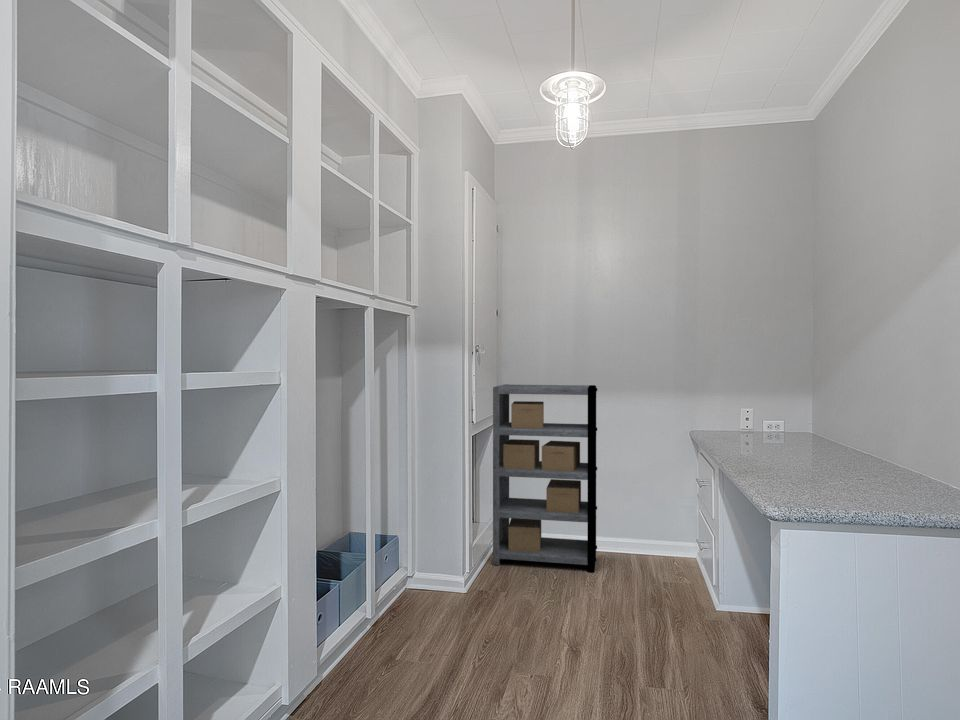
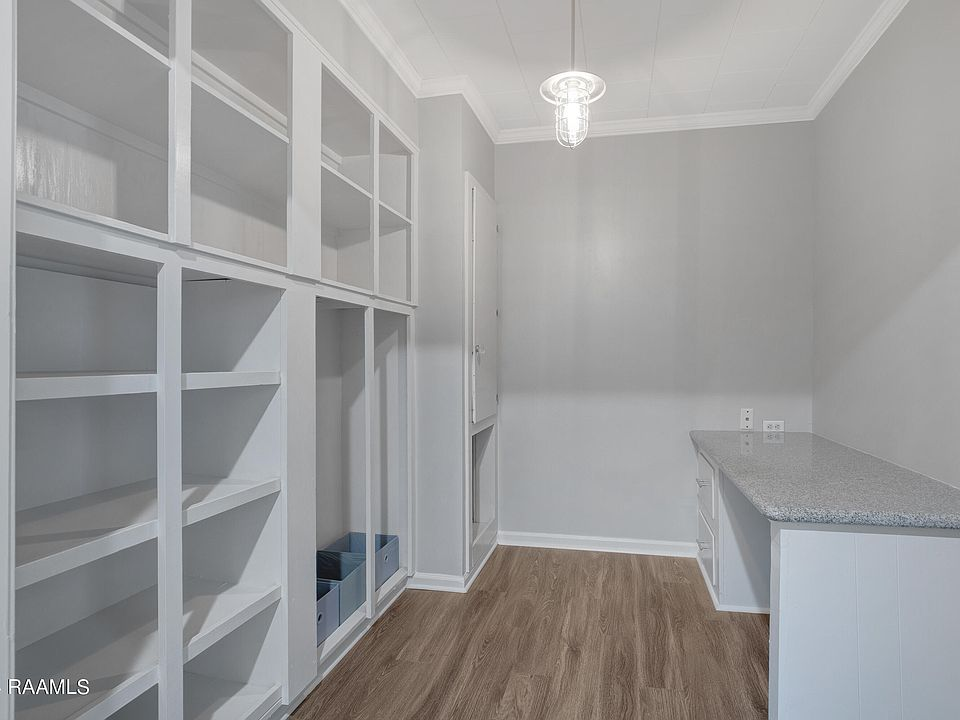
- shelving unit (545, 472)
